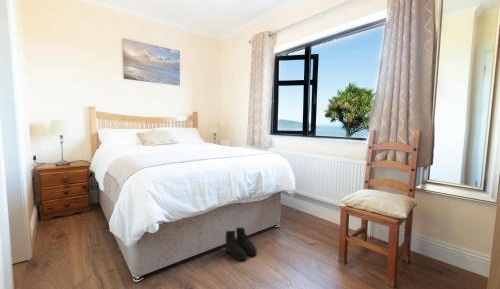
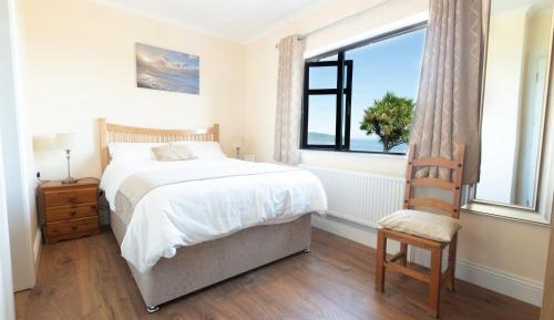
- boots (240, 241)
